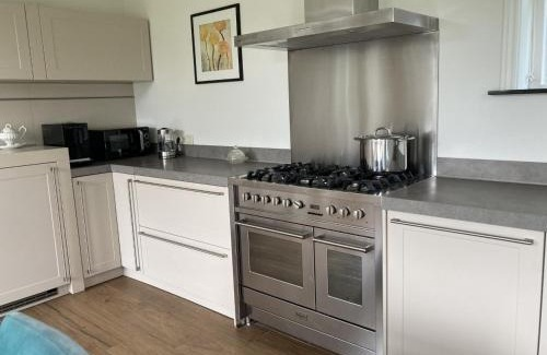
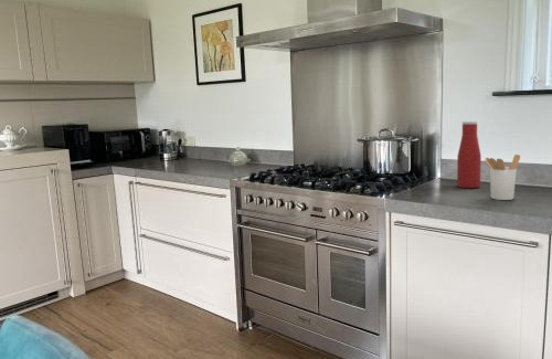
+ utensil holder (500, 177)
+ bottle (468, 154)
